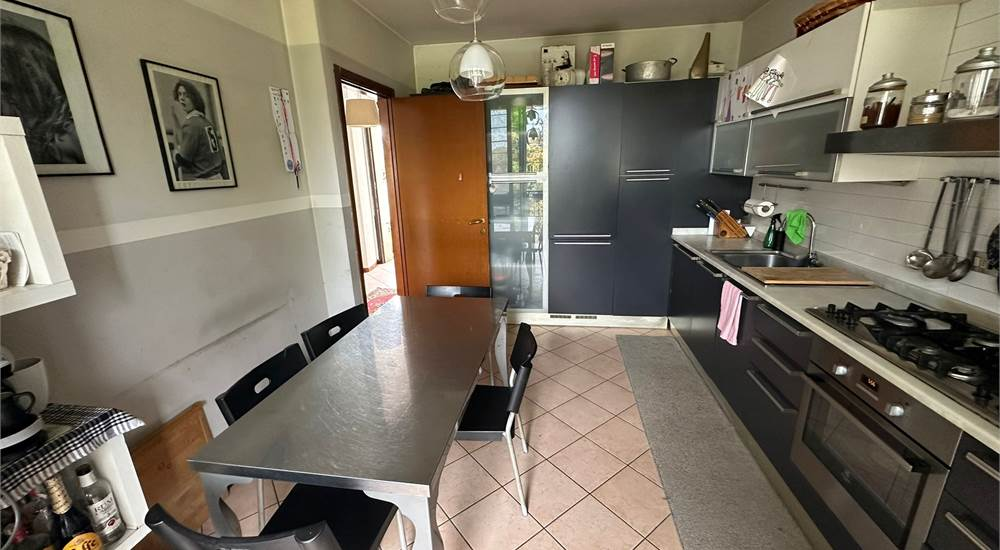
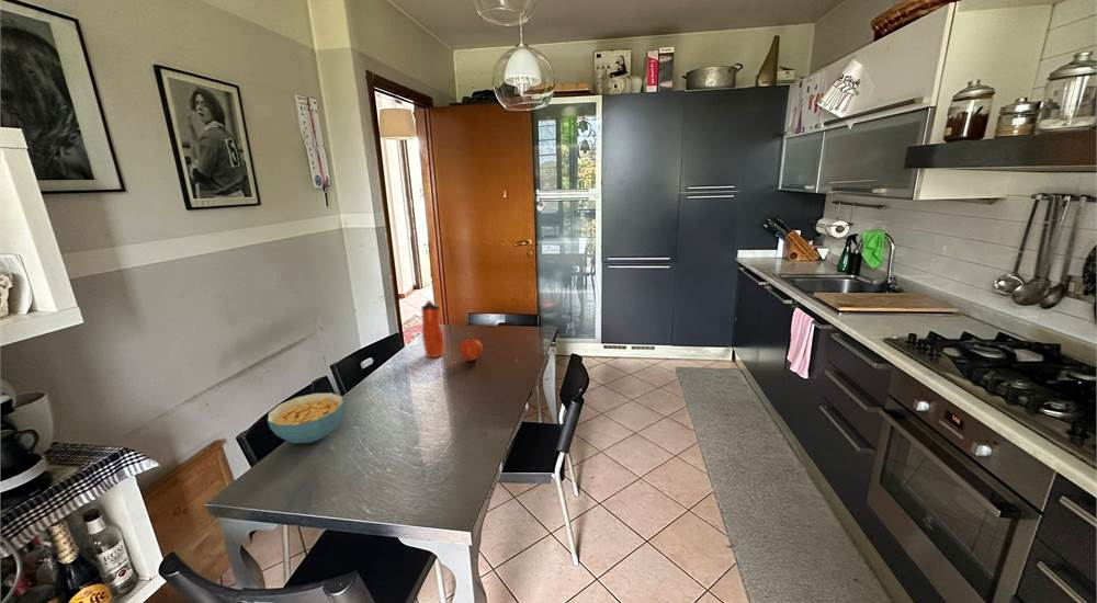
+ cereal bowl (309, 422)
+ water bottle (432, 328)
+ fruit (471, 348)
